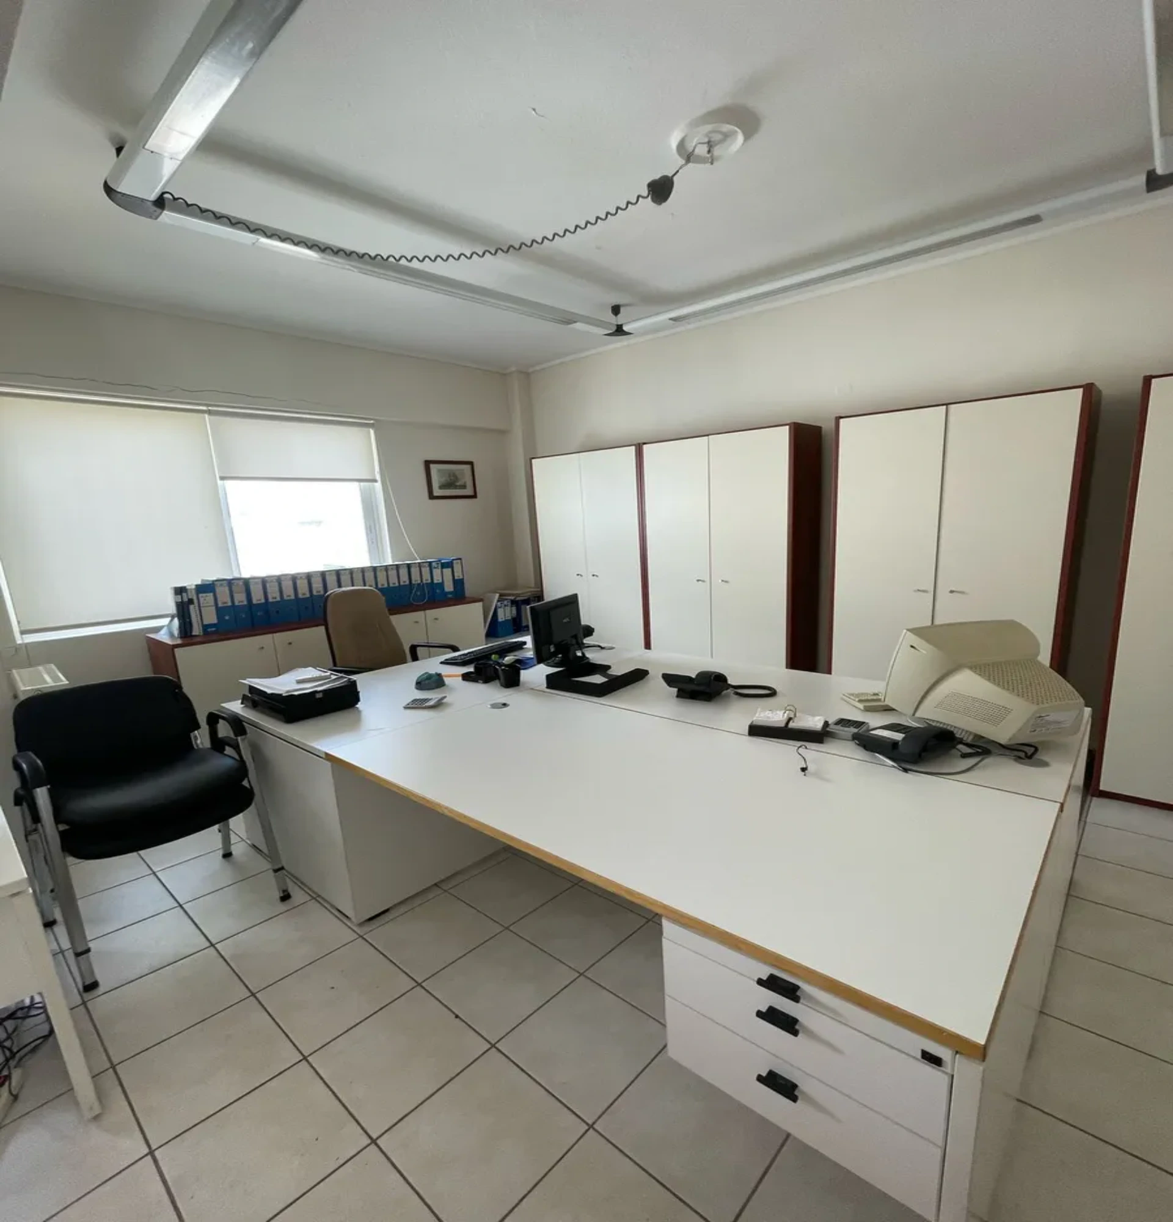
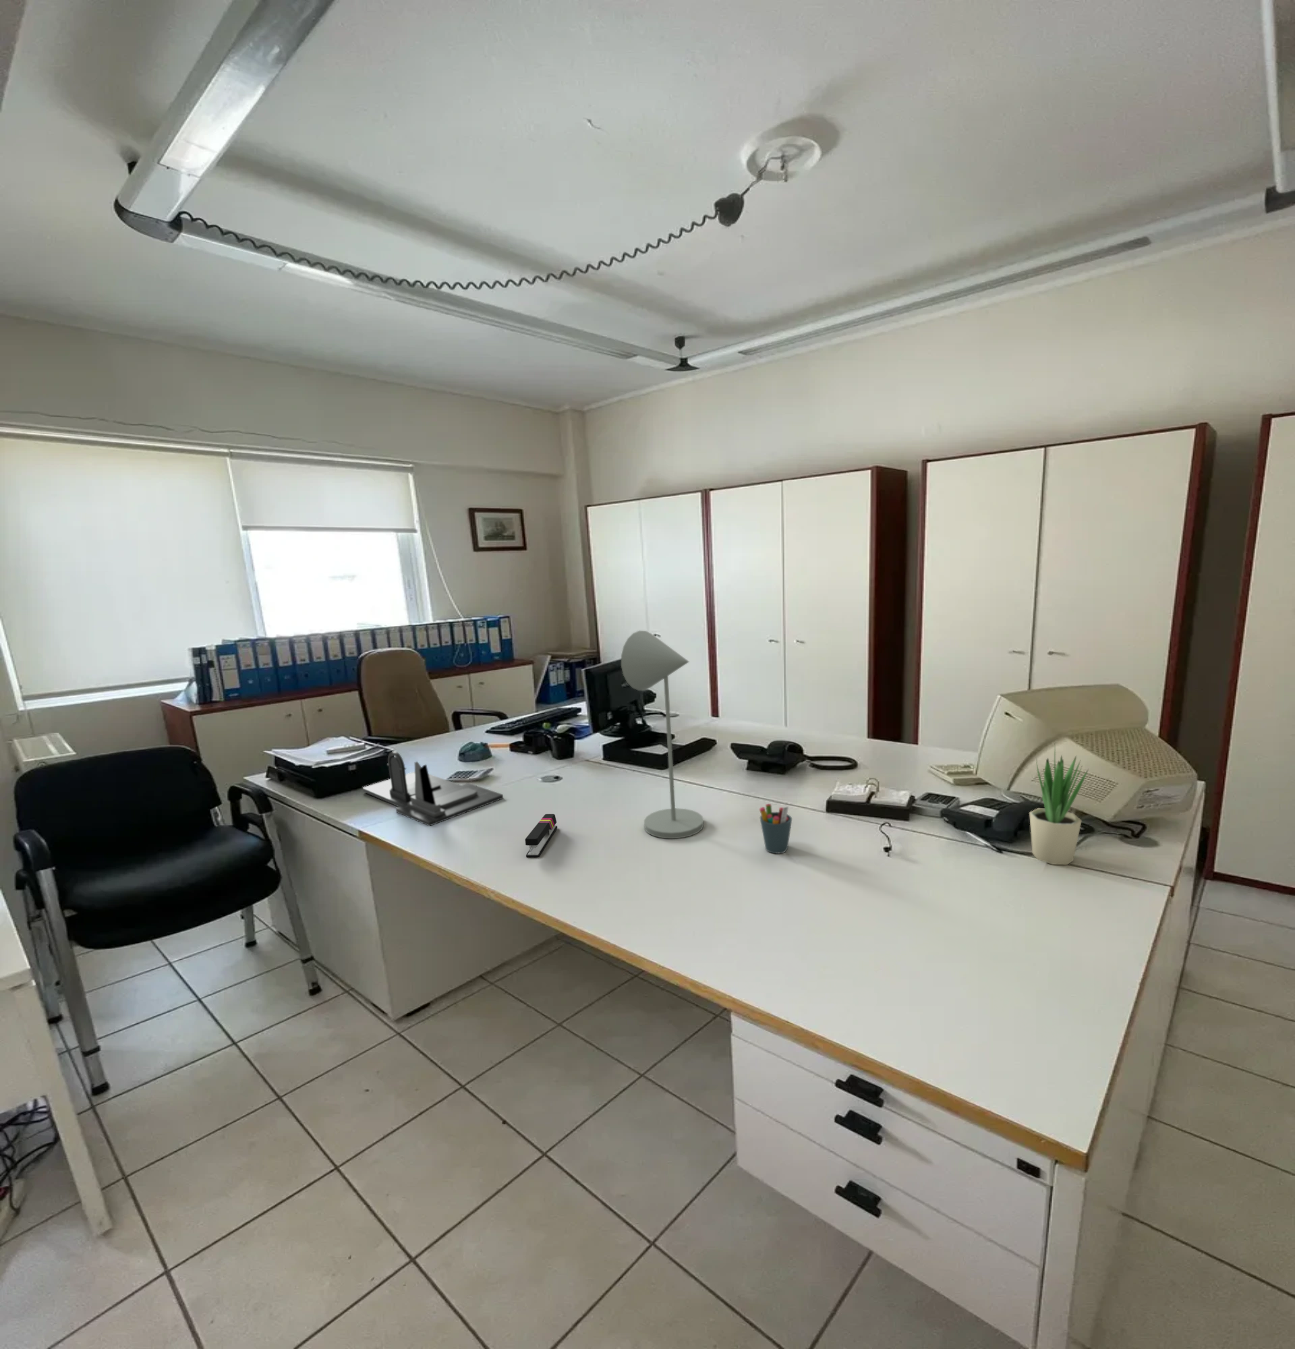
+ potted plant (1059, 801)
+ desk lamp (667, 731)
+ stapler (542, 832)
+ pen holder (775, 825)
+ desk organizer (424, 772)
